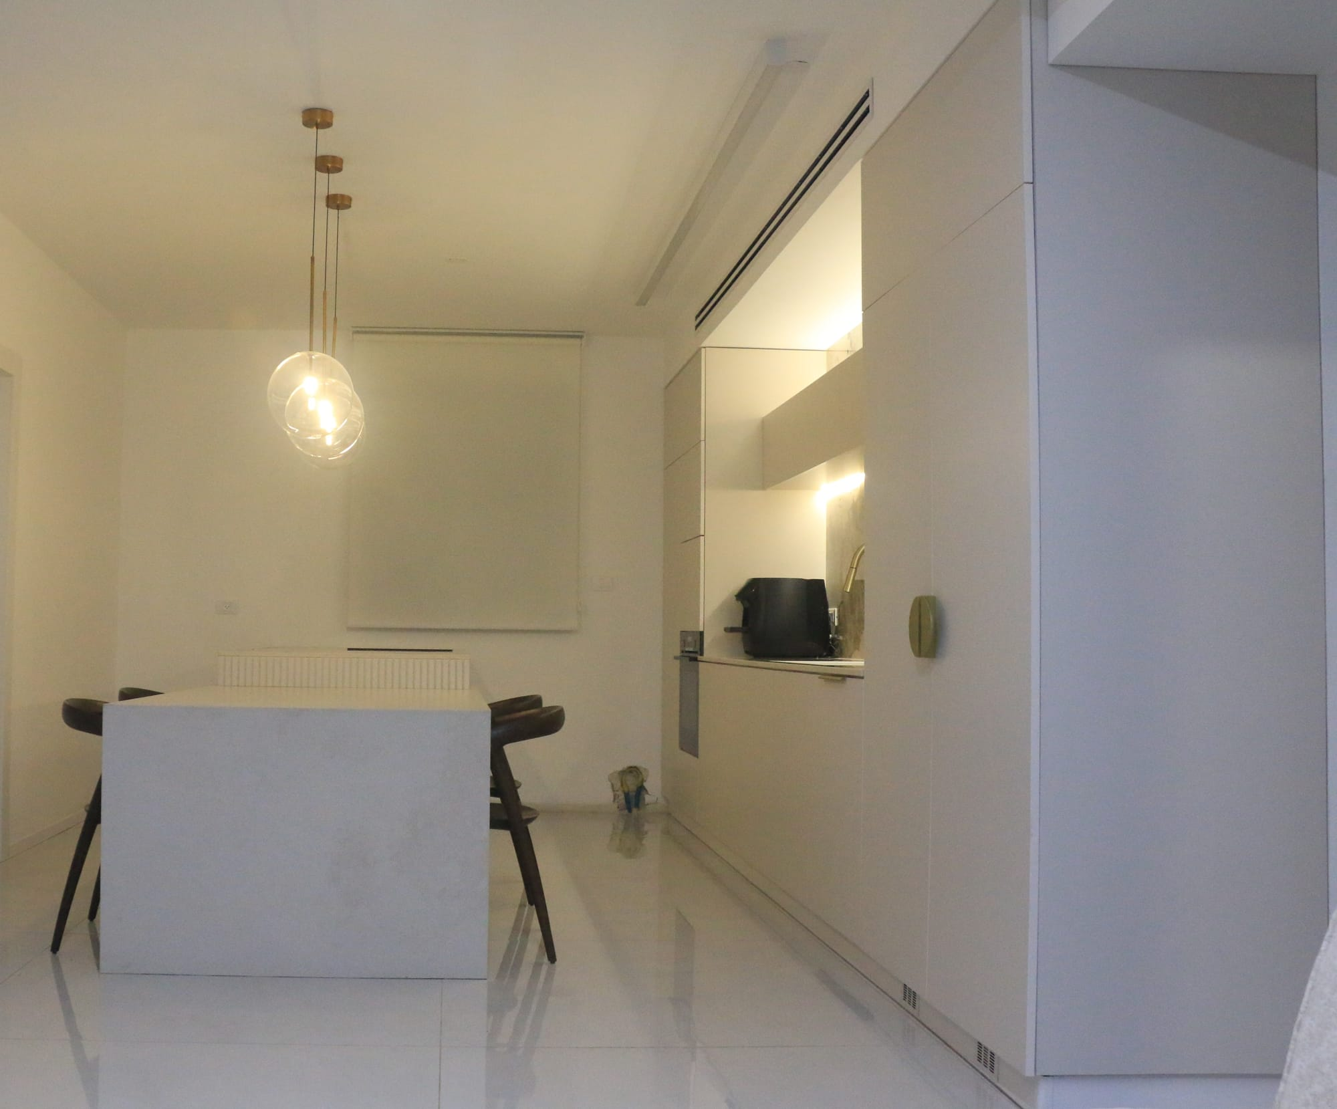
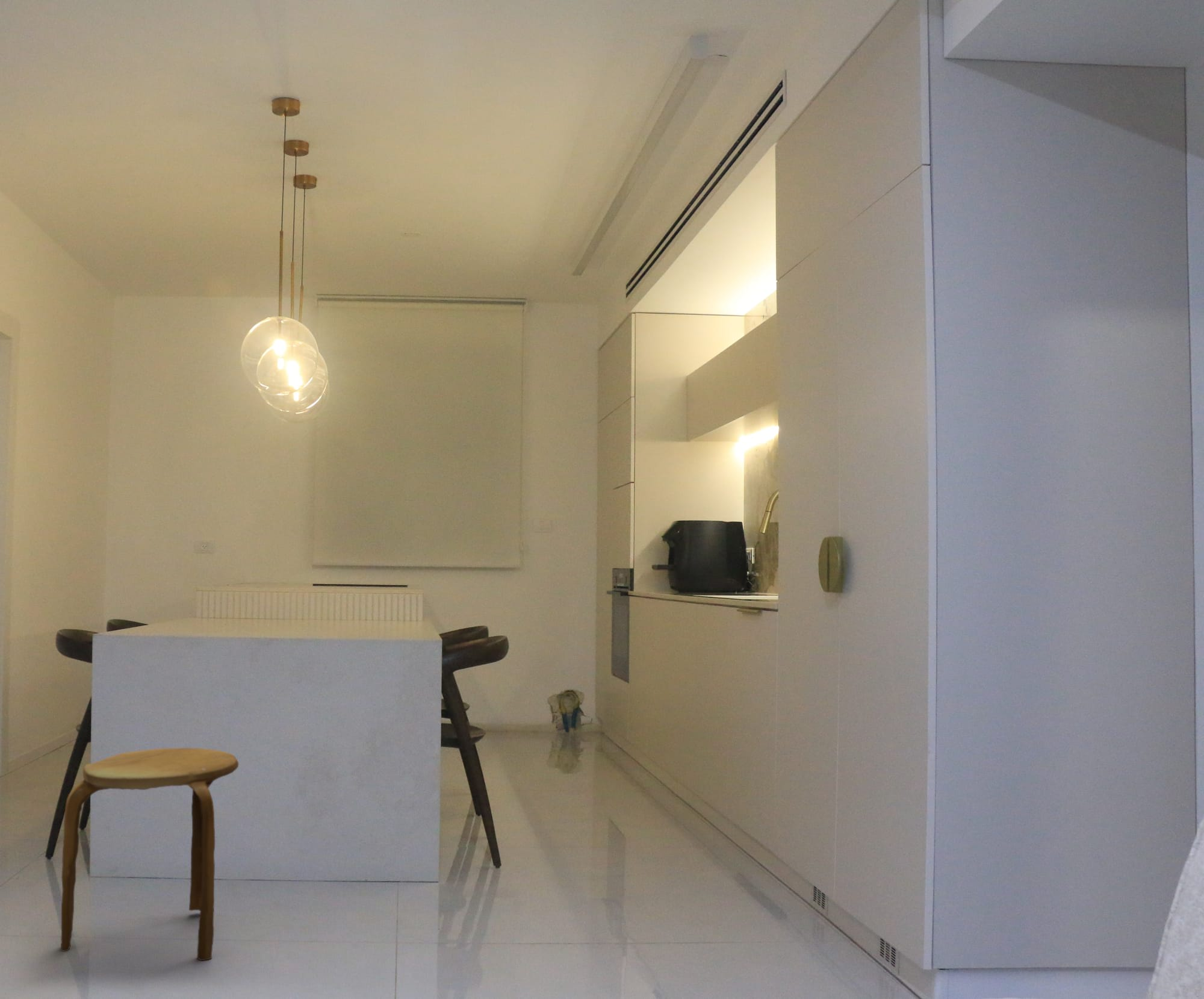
+ stool (191, 848)
